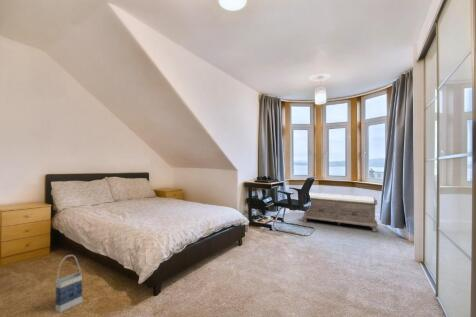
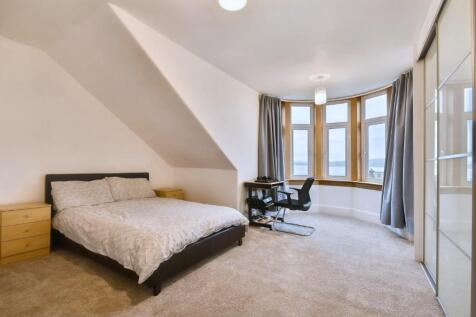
- bench (338, 210)
- bag (69, 280)
